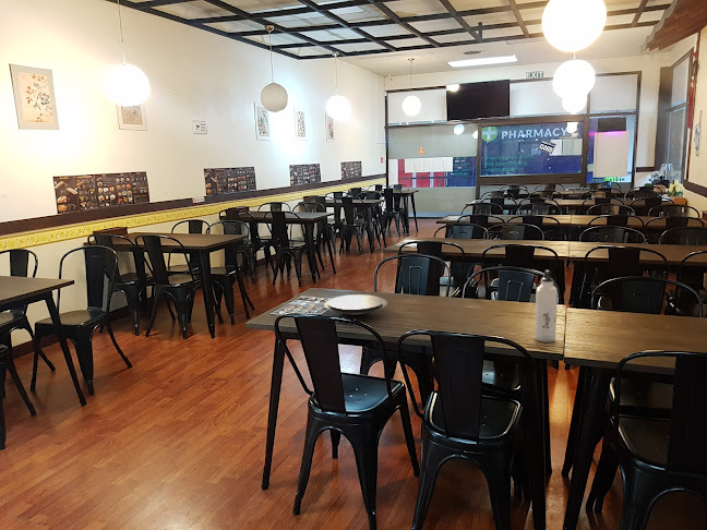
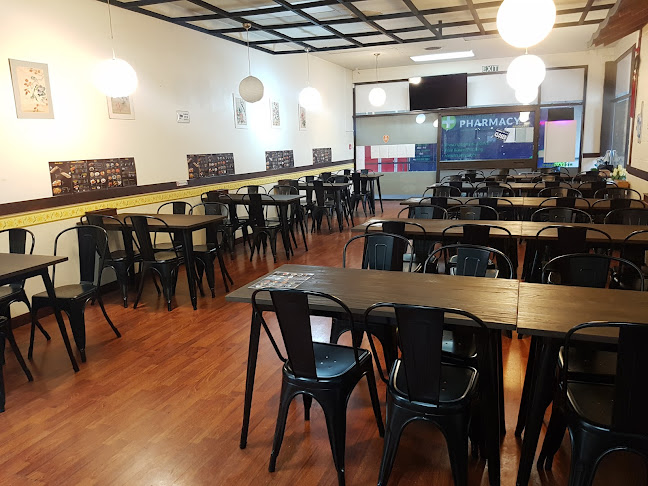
- plate (356, 306)
- water bottle (546, 305)
